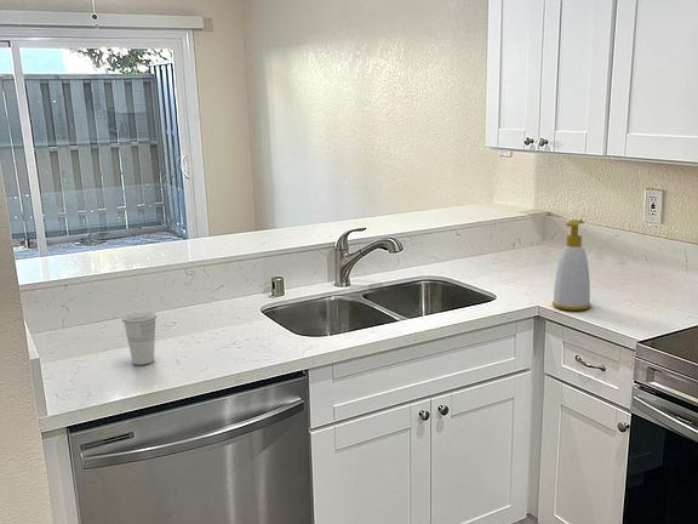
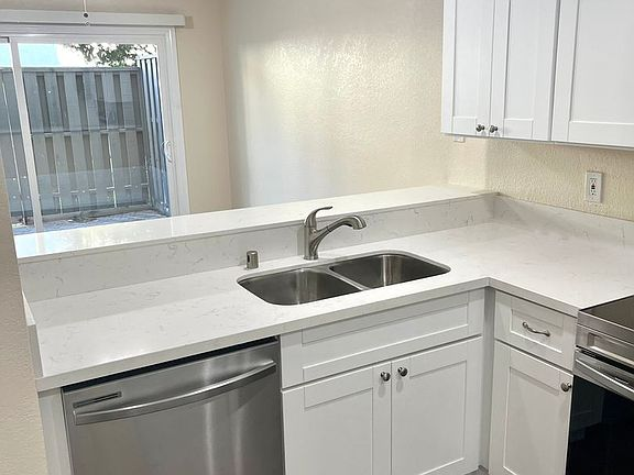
- soap bottle (573, 263)
- cup (141, 338)
